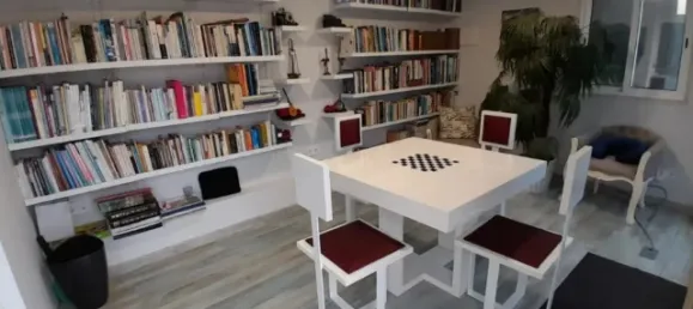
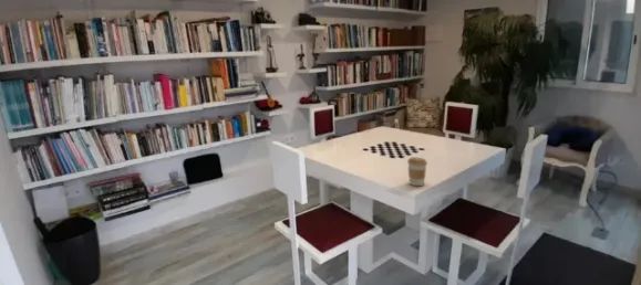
+ coffee cup (416, 170)
